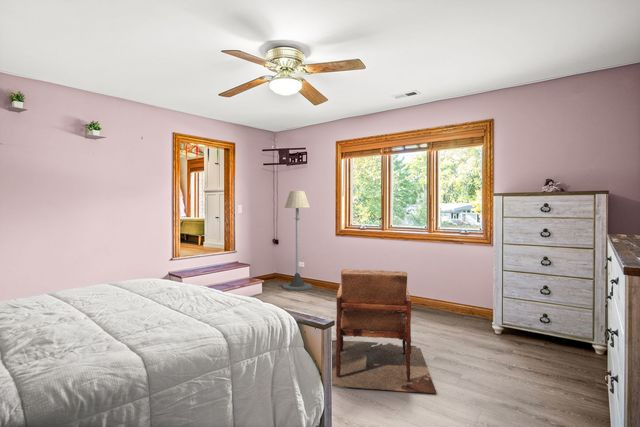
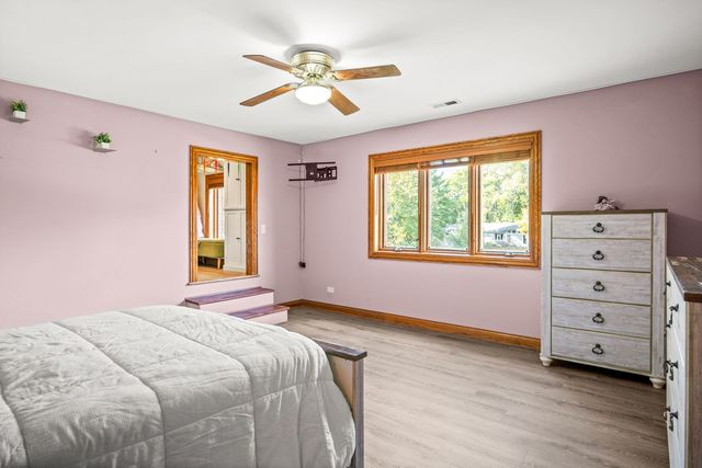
- floor lamp (297, 239)
- armchair (372, 313)
